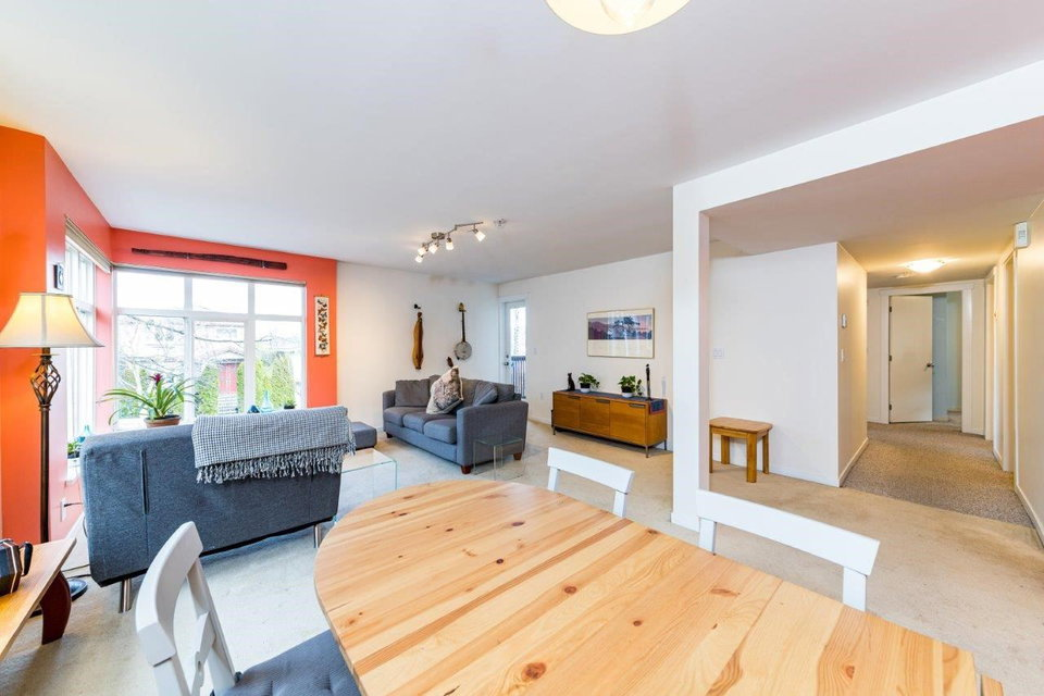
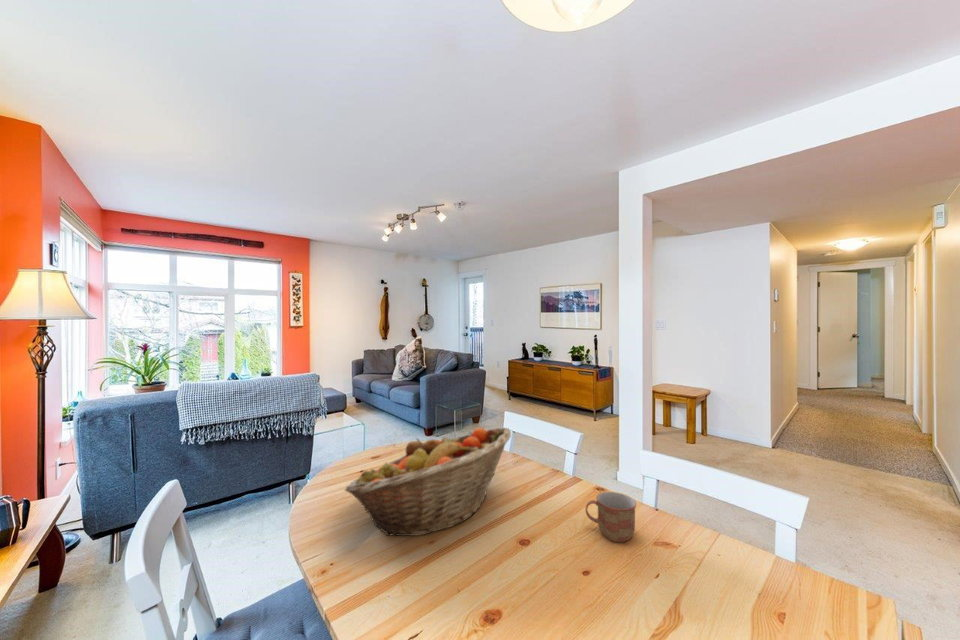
+ mug (610, 515)
+ fruit basket (436, 469)
